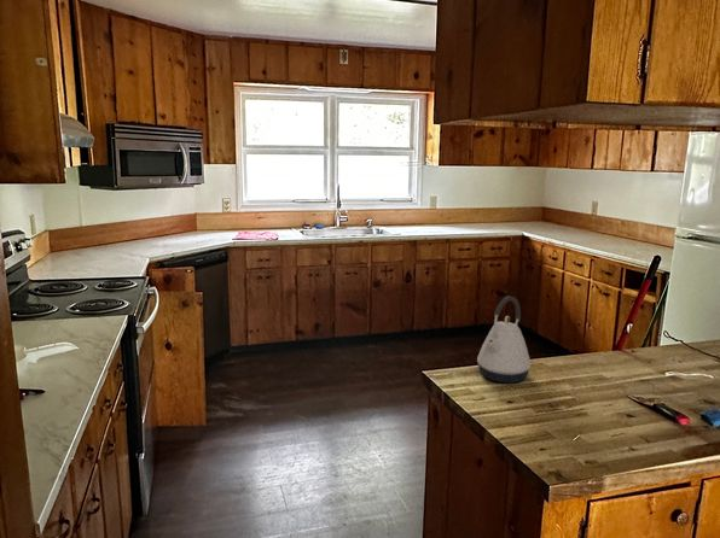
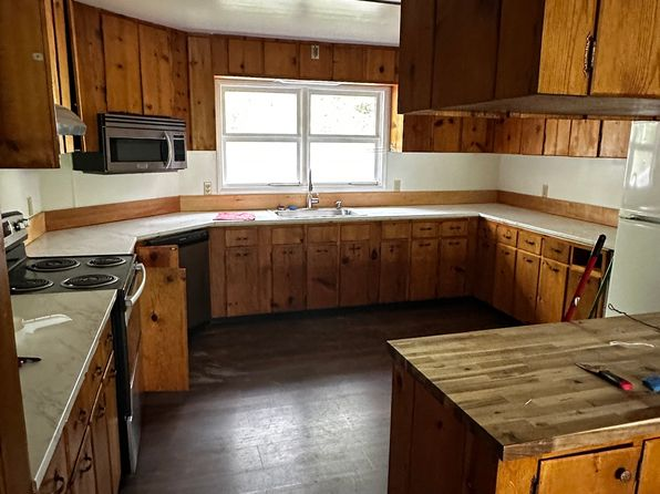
- kettle (504, 337)
